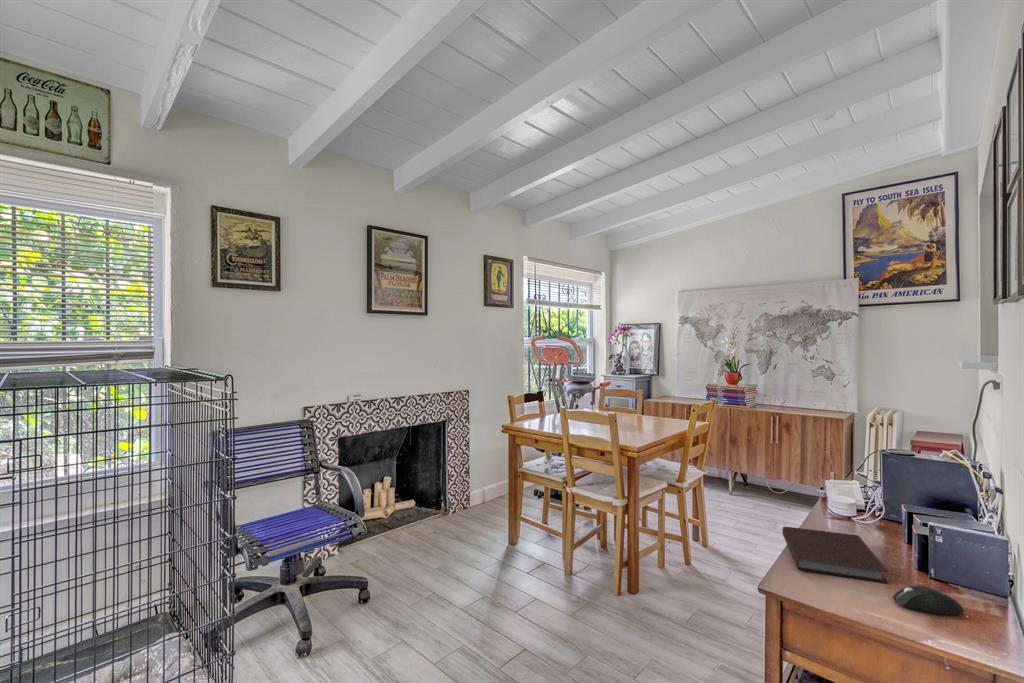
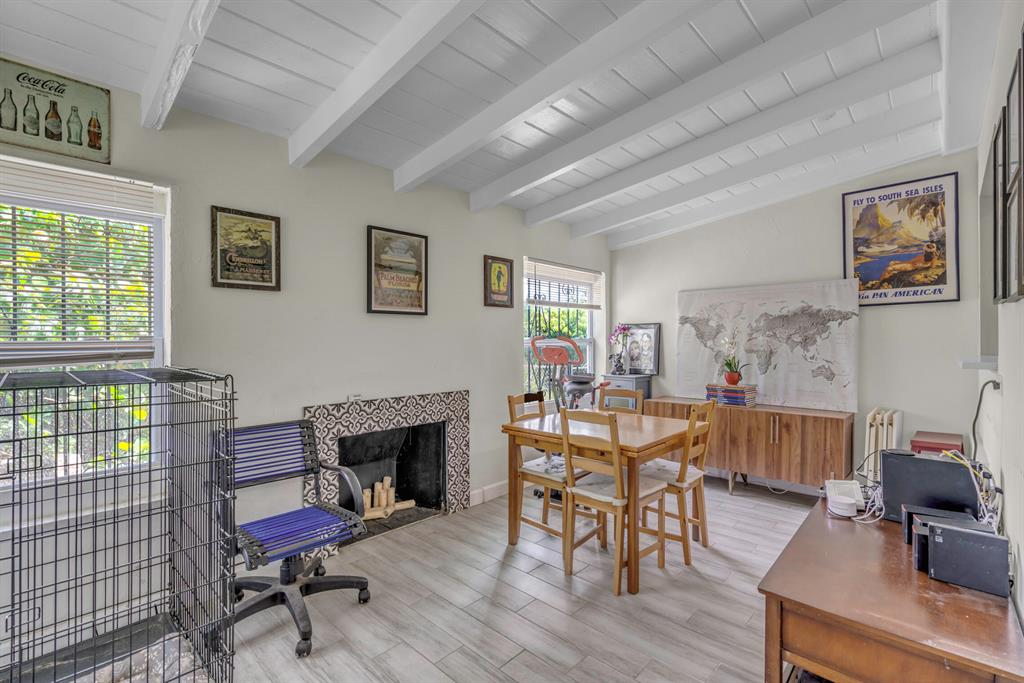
- notebook (829, 551)
- mouse (928, 598)
